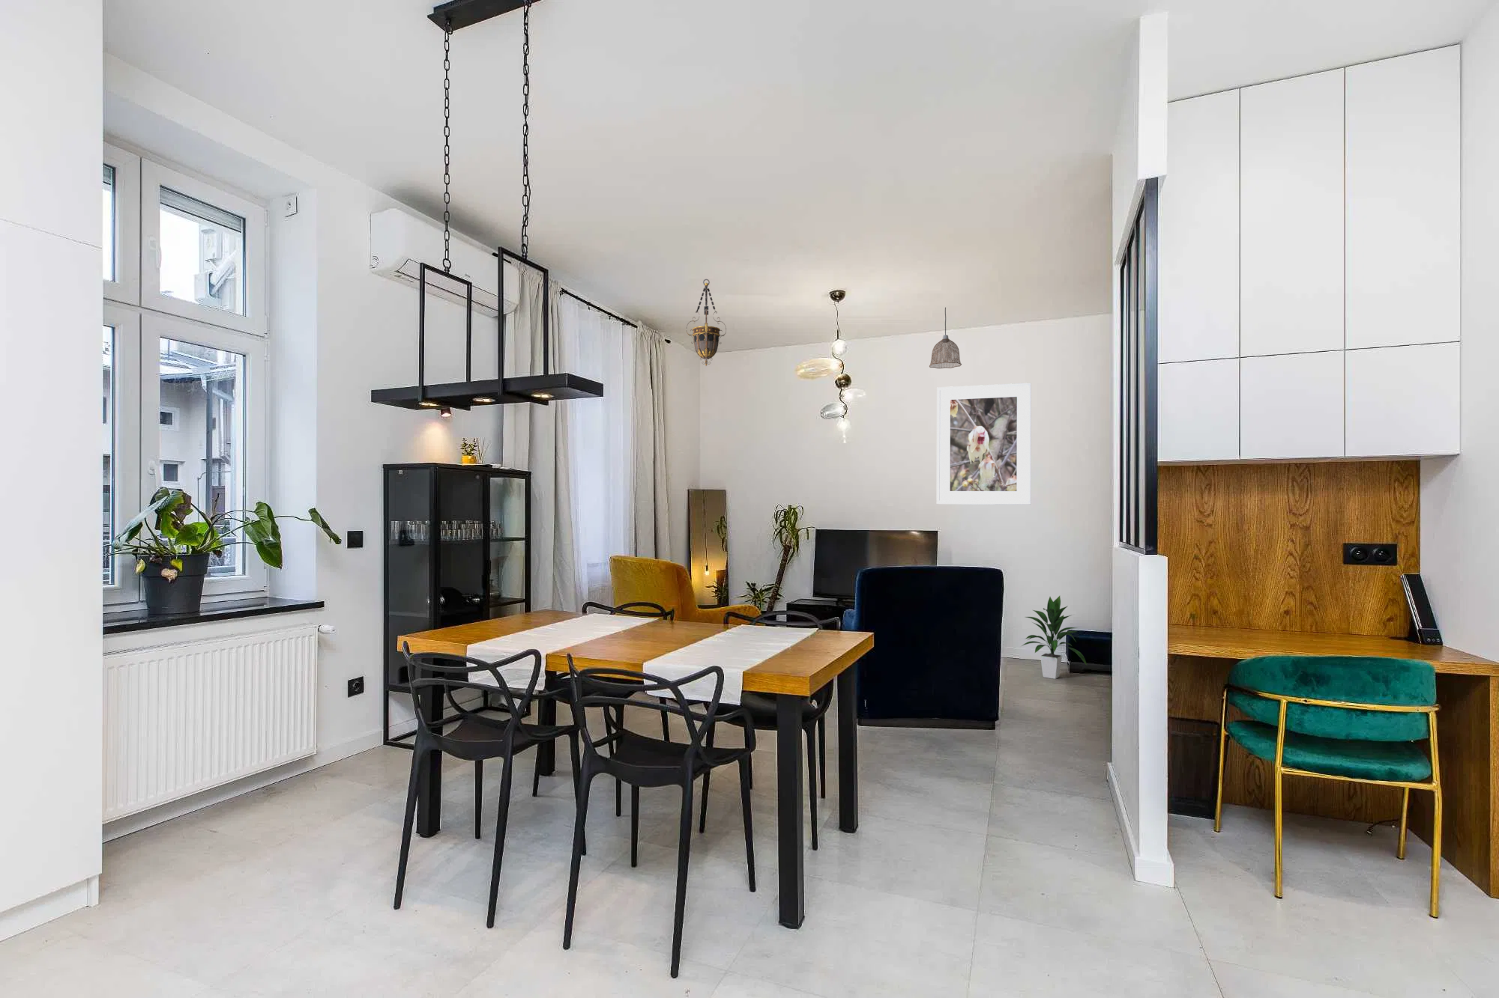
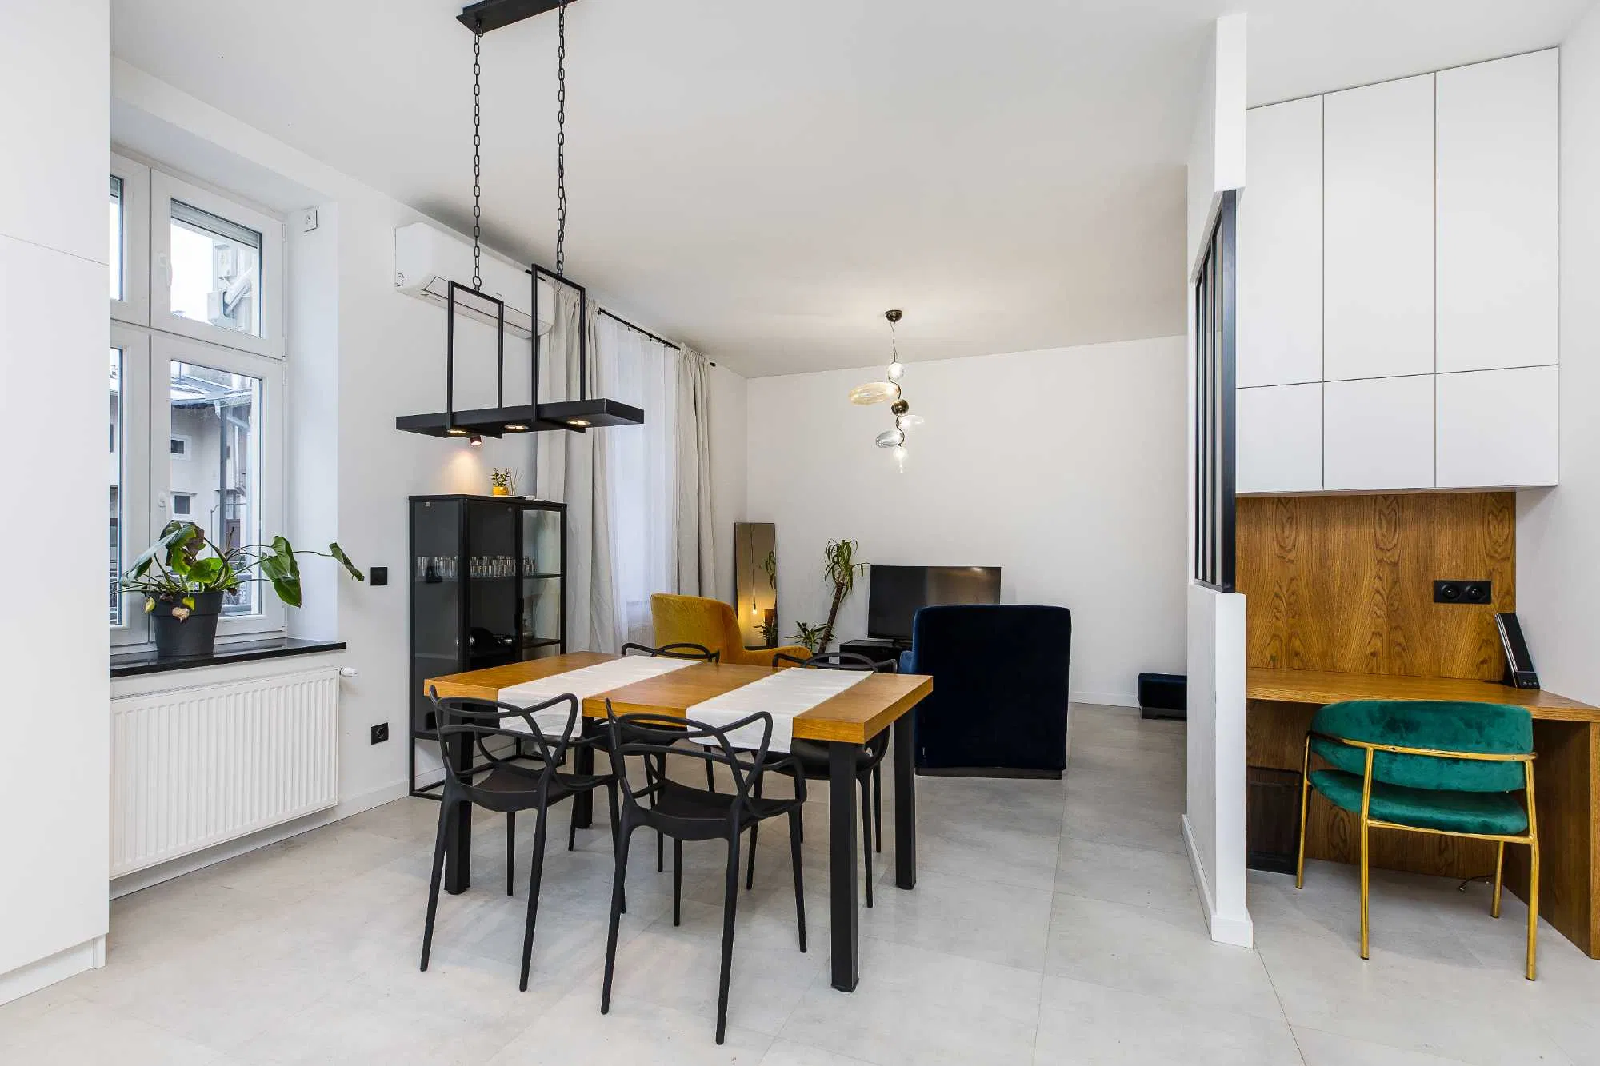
- indoor plant (1053, 637)
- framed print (983, 444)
- pendant lamp (945, 336)
- hanging lantern (705, 323)
